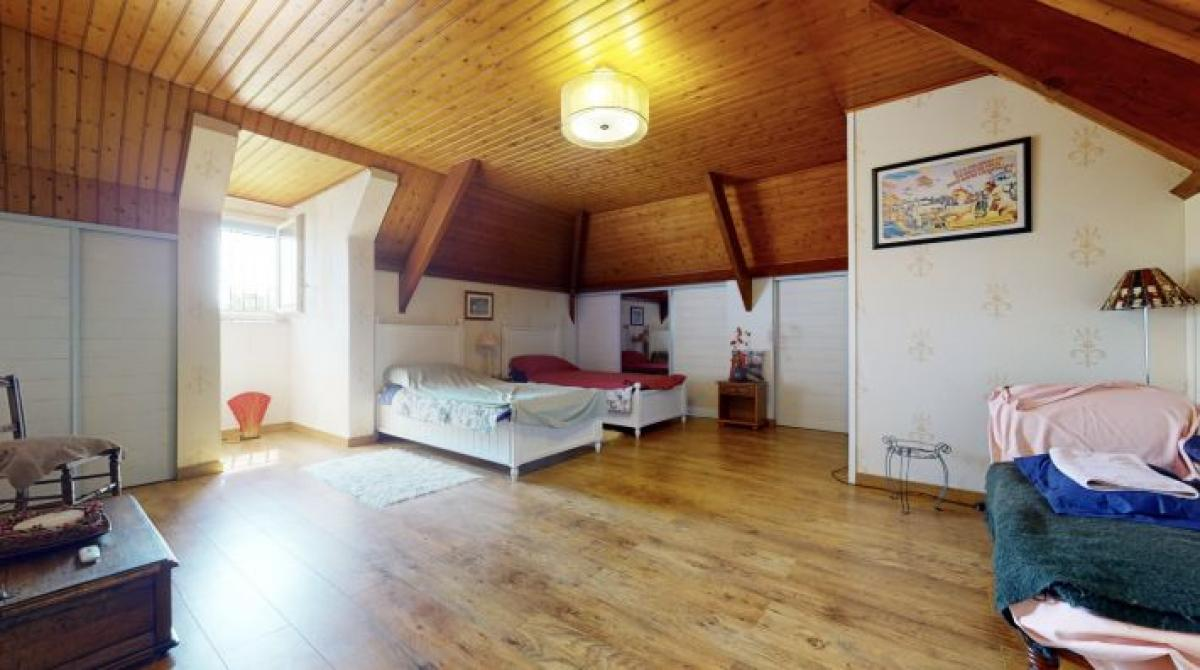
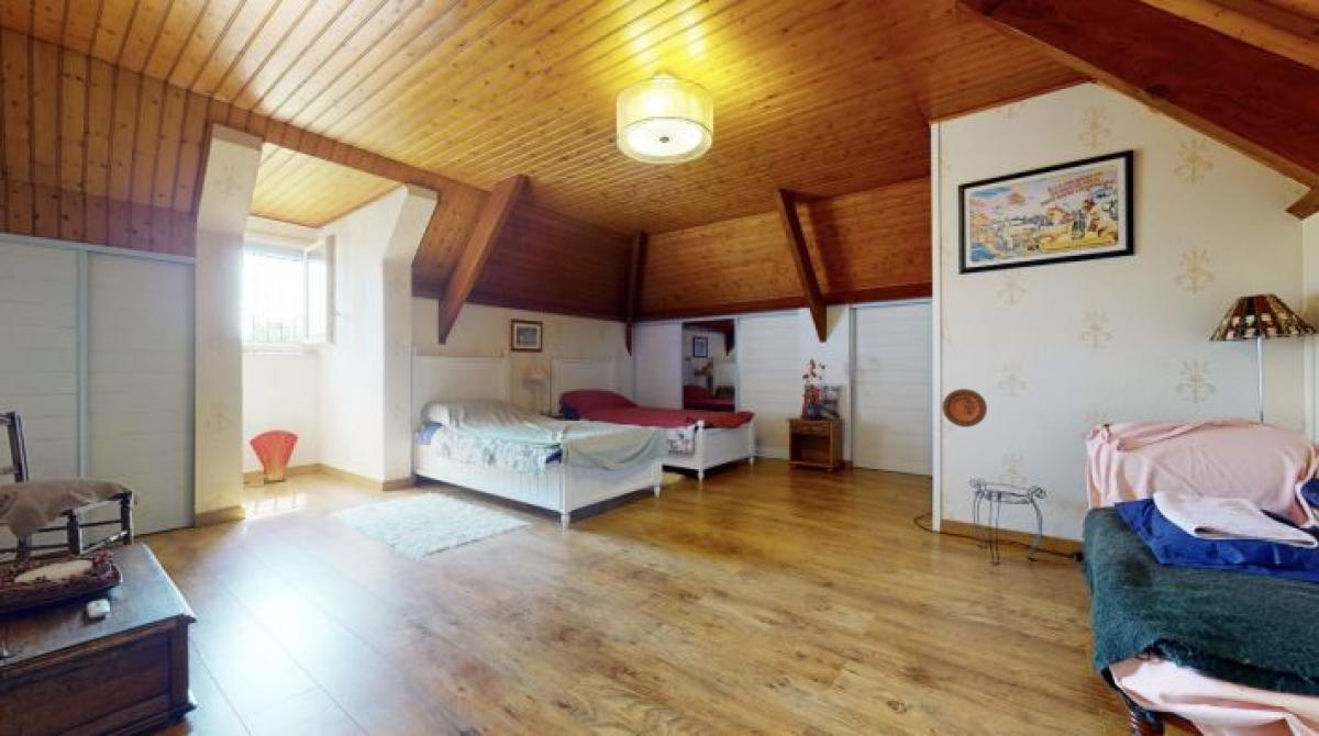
+ decorative plate (964, 408)
